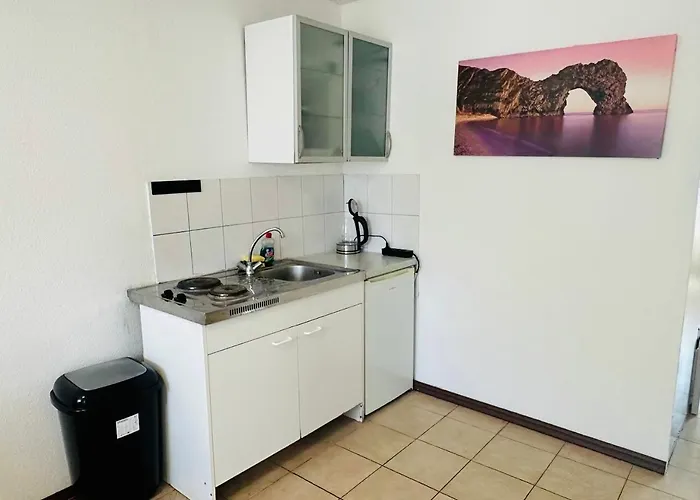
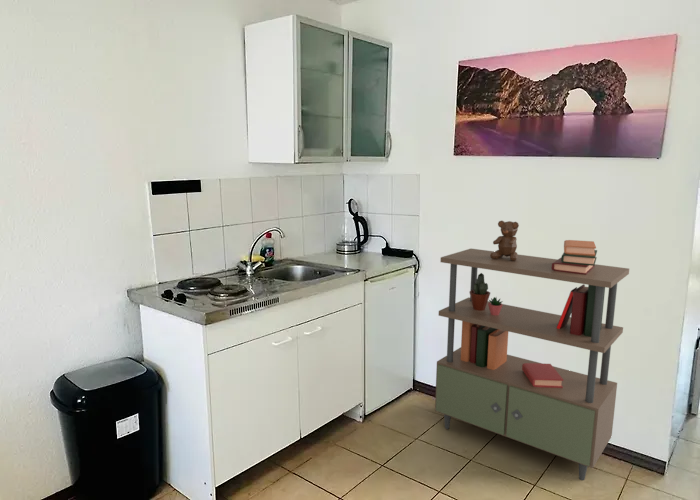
+ shelving unit (523, 334)
